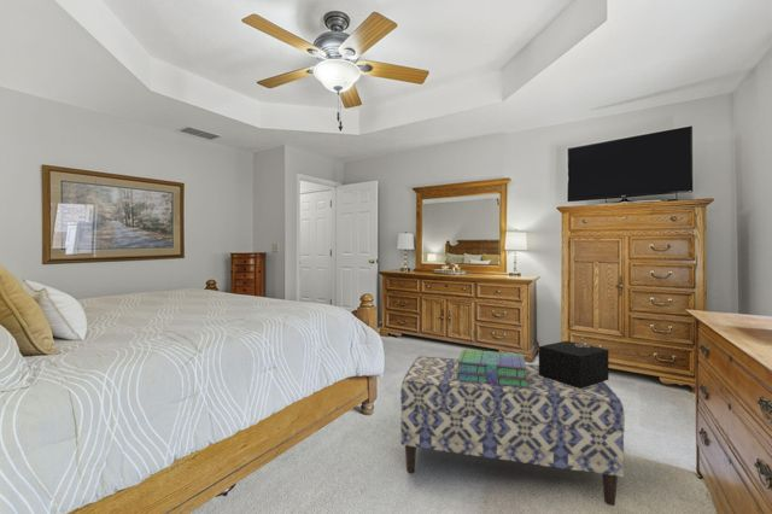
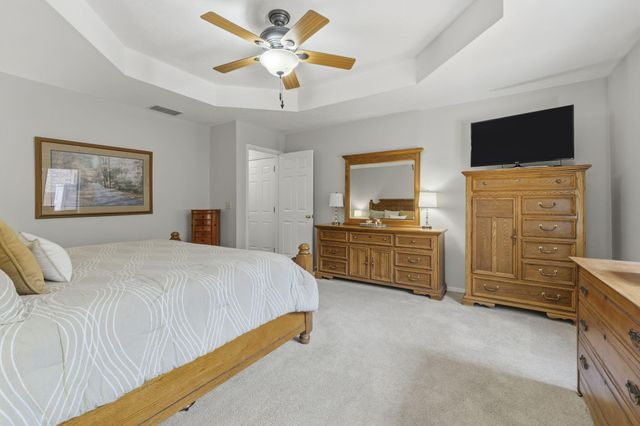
- bench (501, 419)
- decorative box (573, 357)
- stack of books (491, 366)
